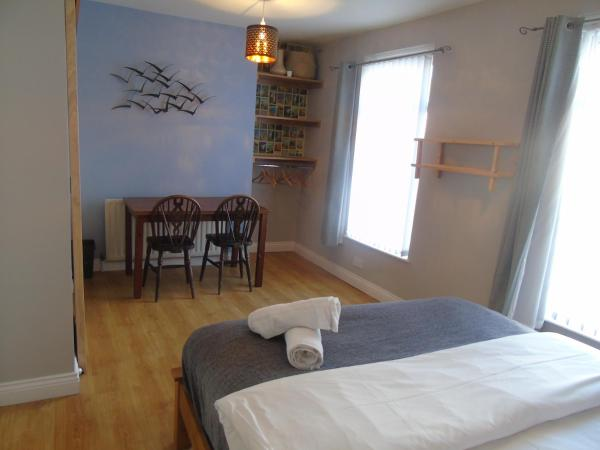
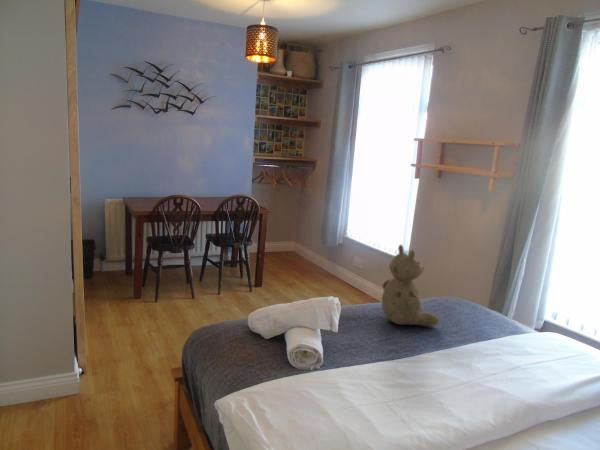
+ teddy bear (412, 285)
